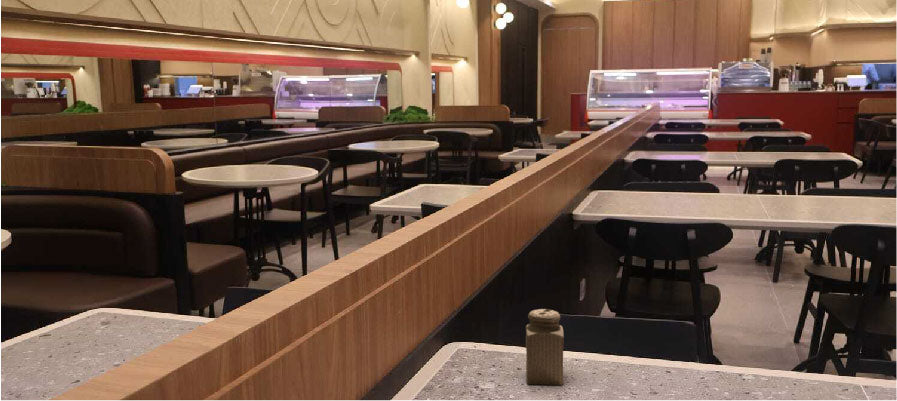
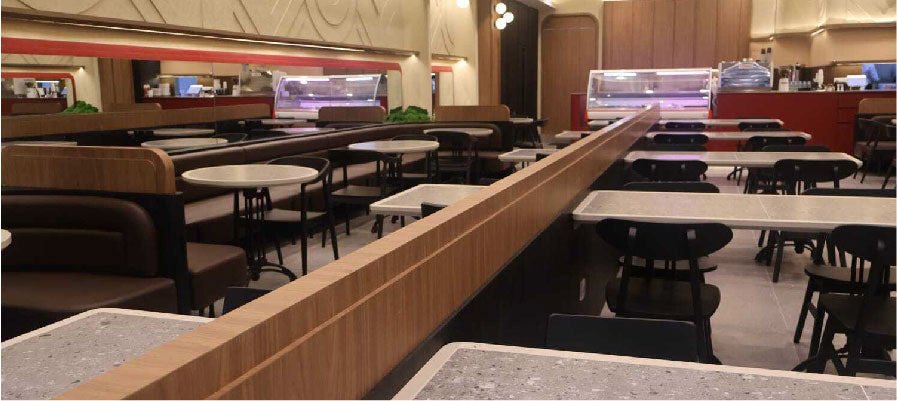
- salt shaker (544, 344)
